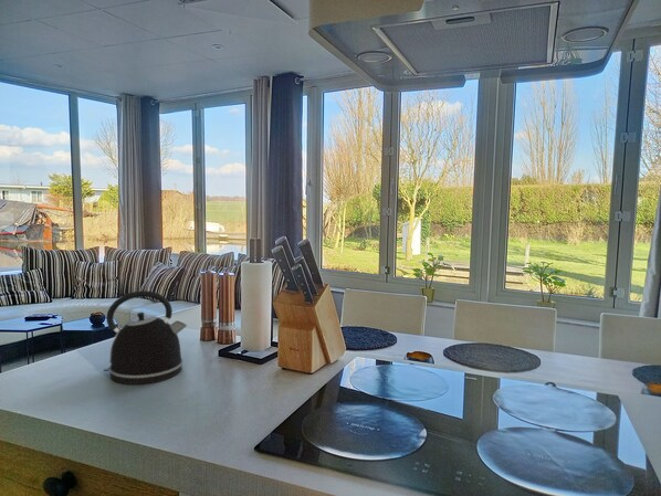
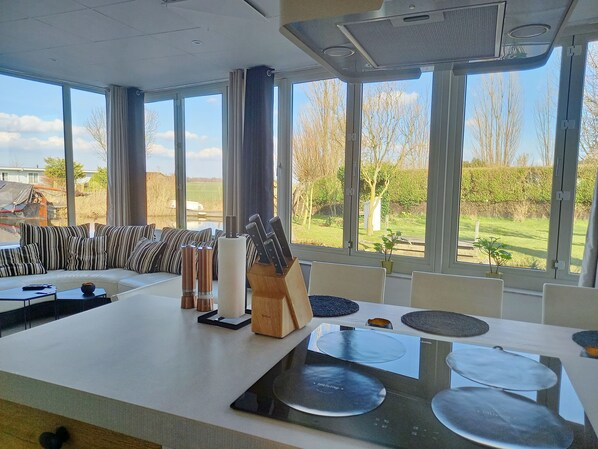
- kettle (146, 331)
